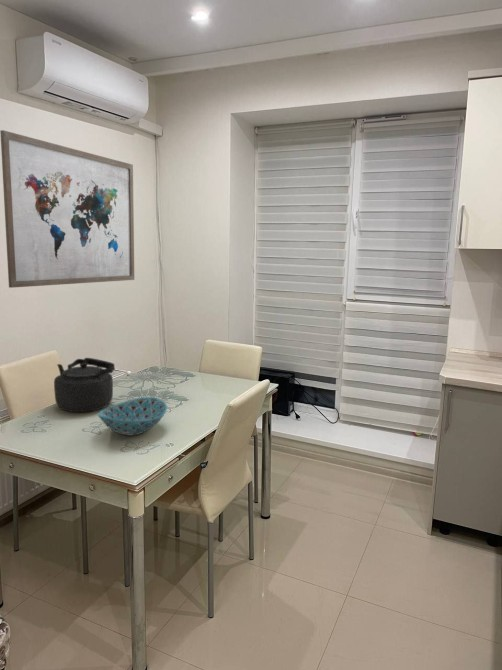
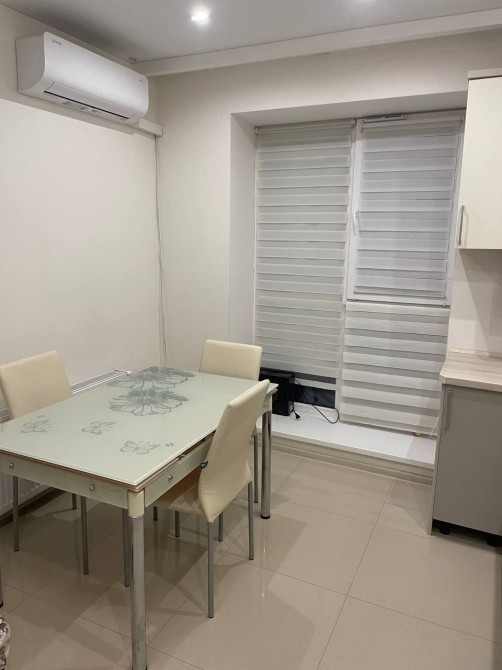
- wall art (79, 218)
- bowl (133, 419)
- kettle (83, 383)
